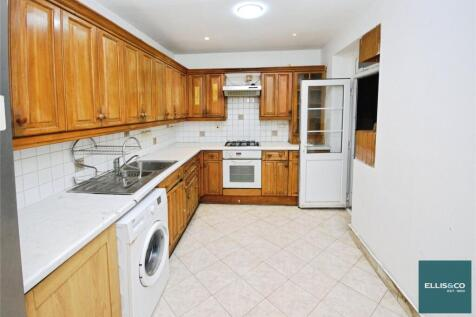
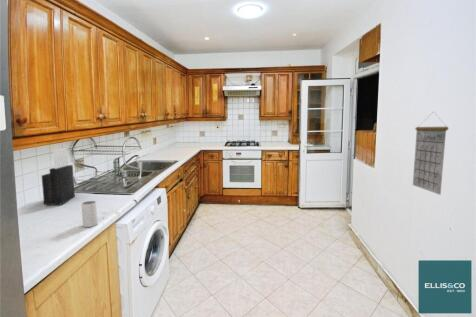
+ calendar (428, 151)
+ knife block (56, 175)
+ mug (90, 212)
